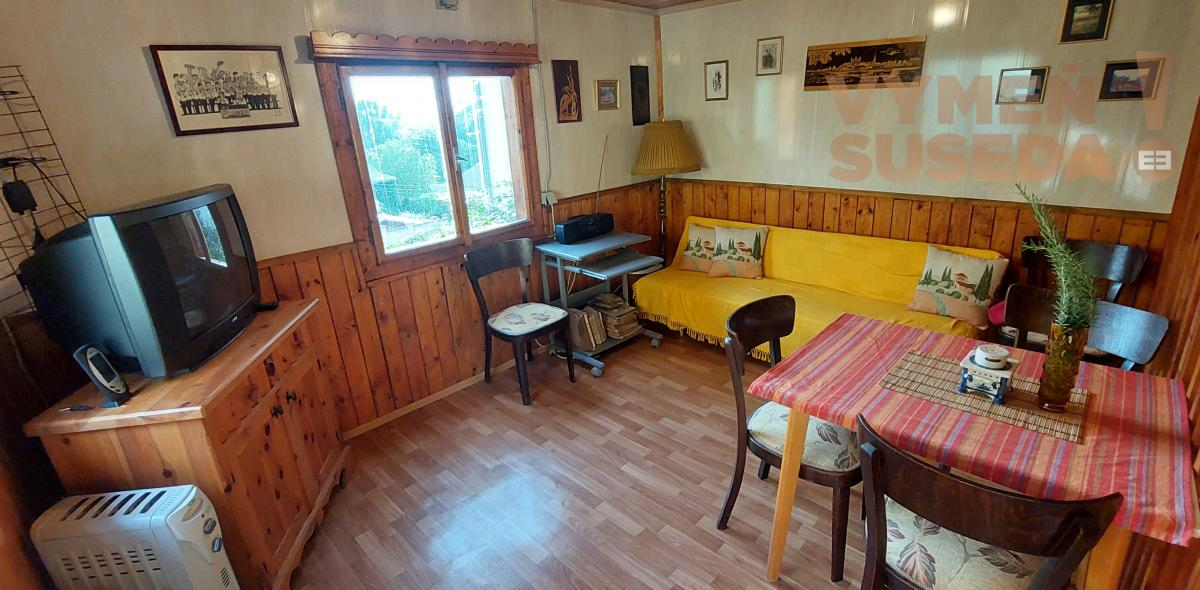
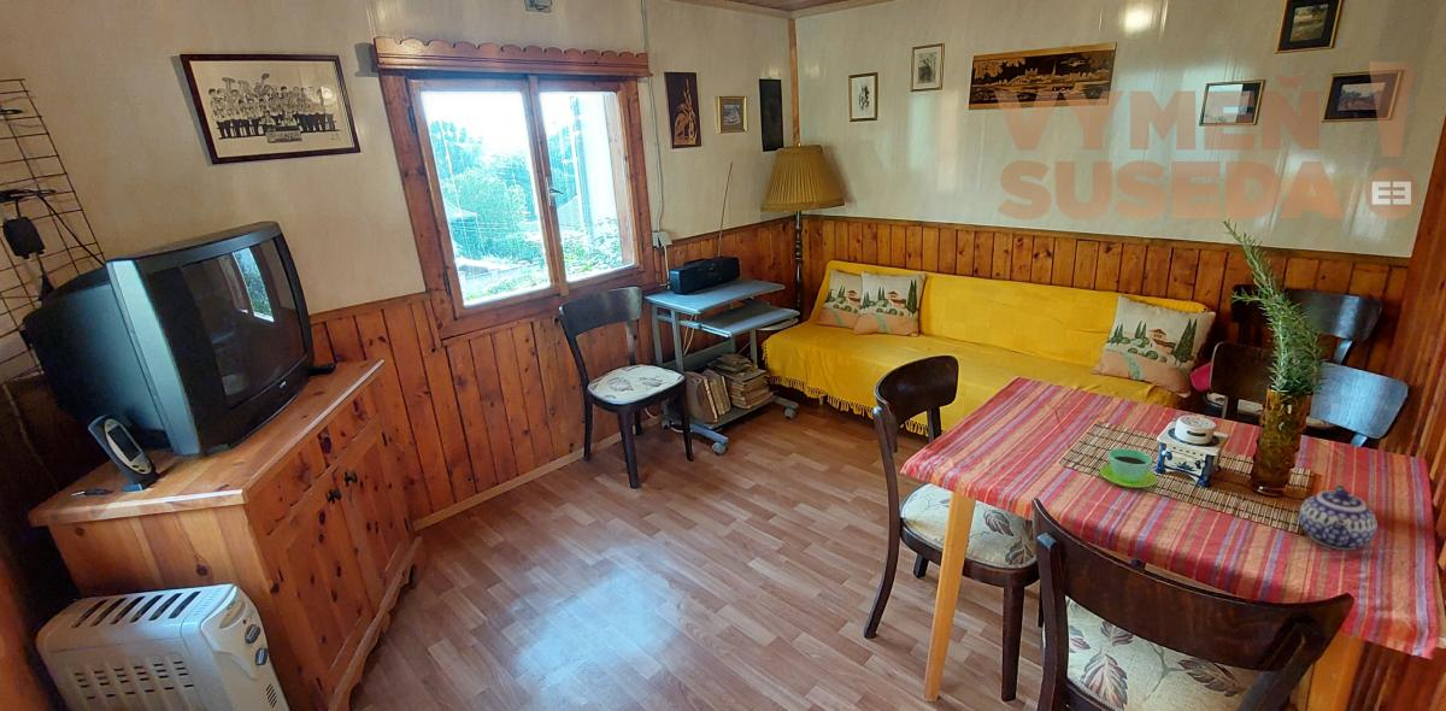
+ cup (1128, 468)
+ teapot (1338, 515)
